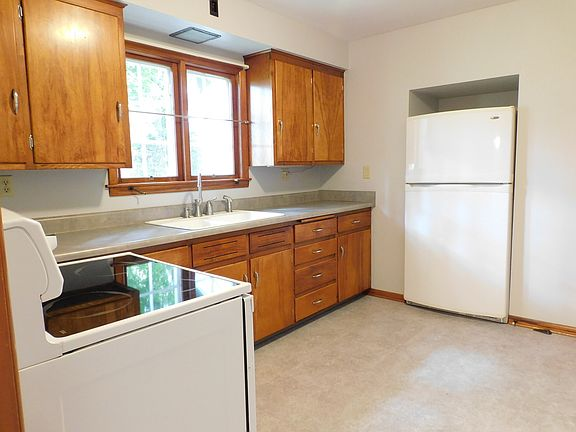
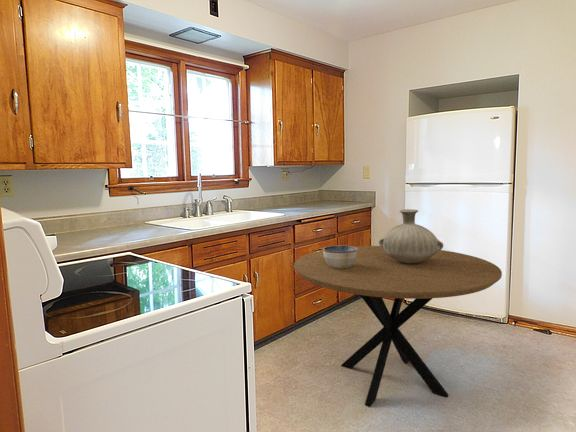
+ dining table (390, 322)
+ bowl (340, 257)
+ vase (410, 235)
